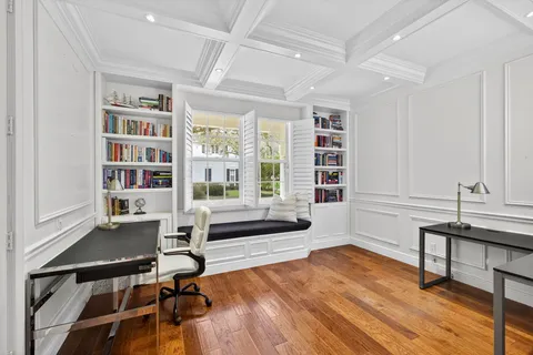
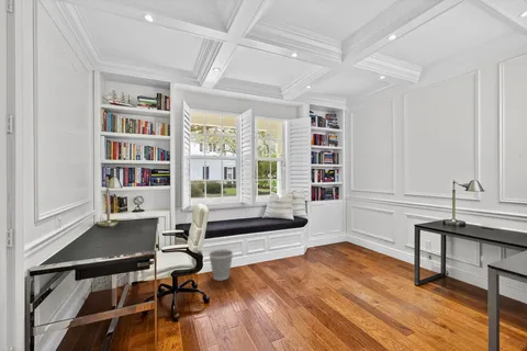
+ wastebasket (221, 264)
